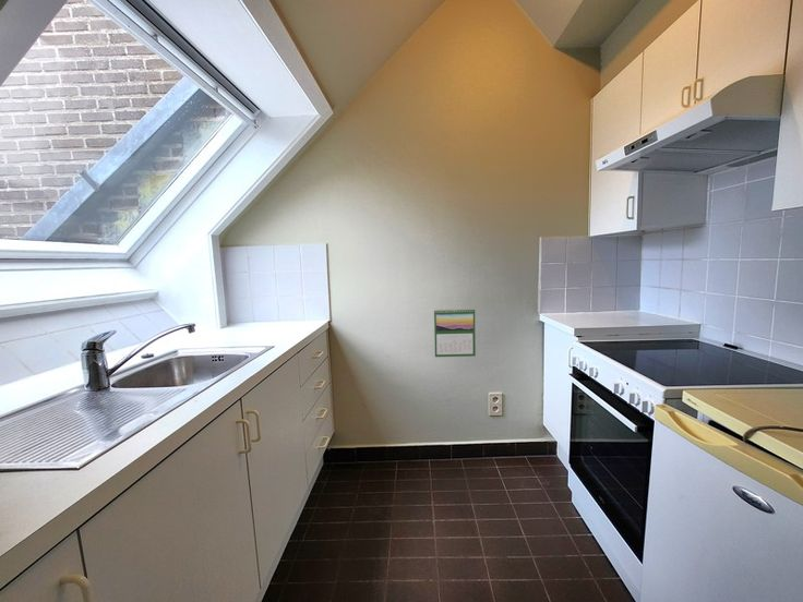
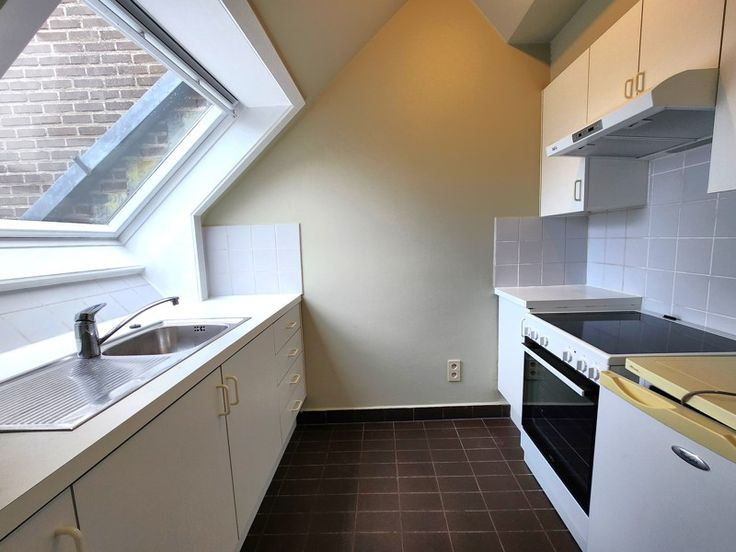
- calendar (454, 332)
